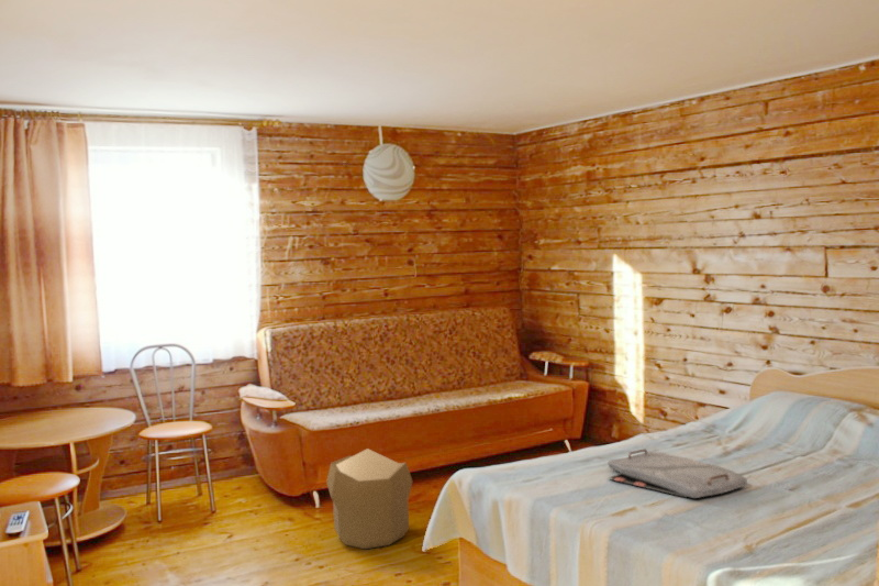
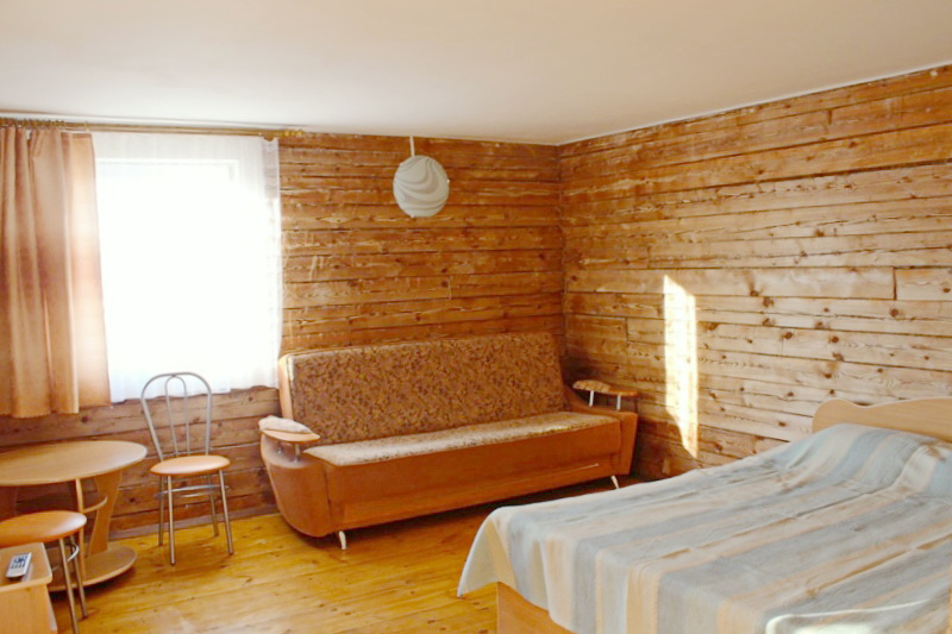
- serving tray (668, 472)
- pouf (369, 493)
